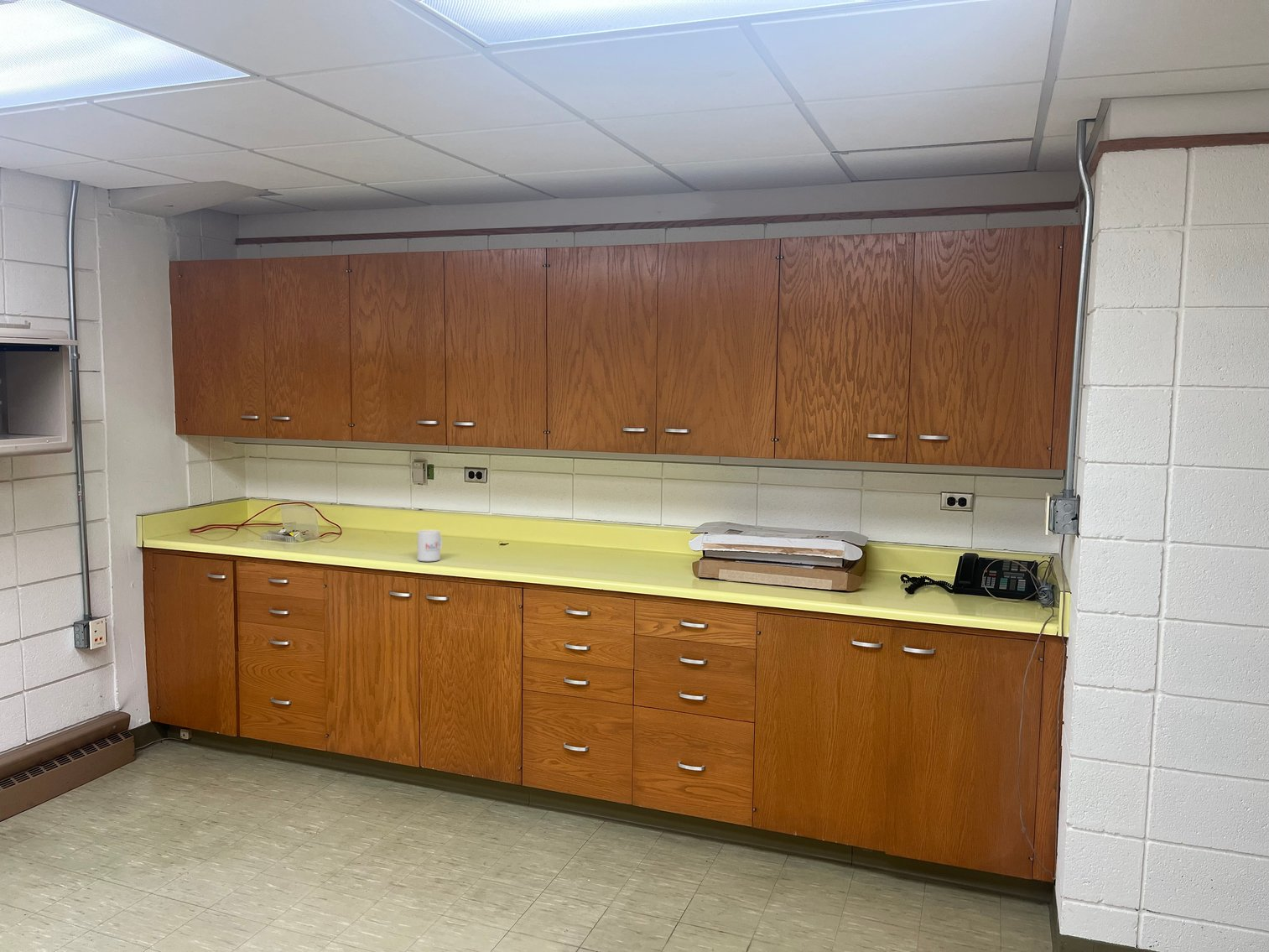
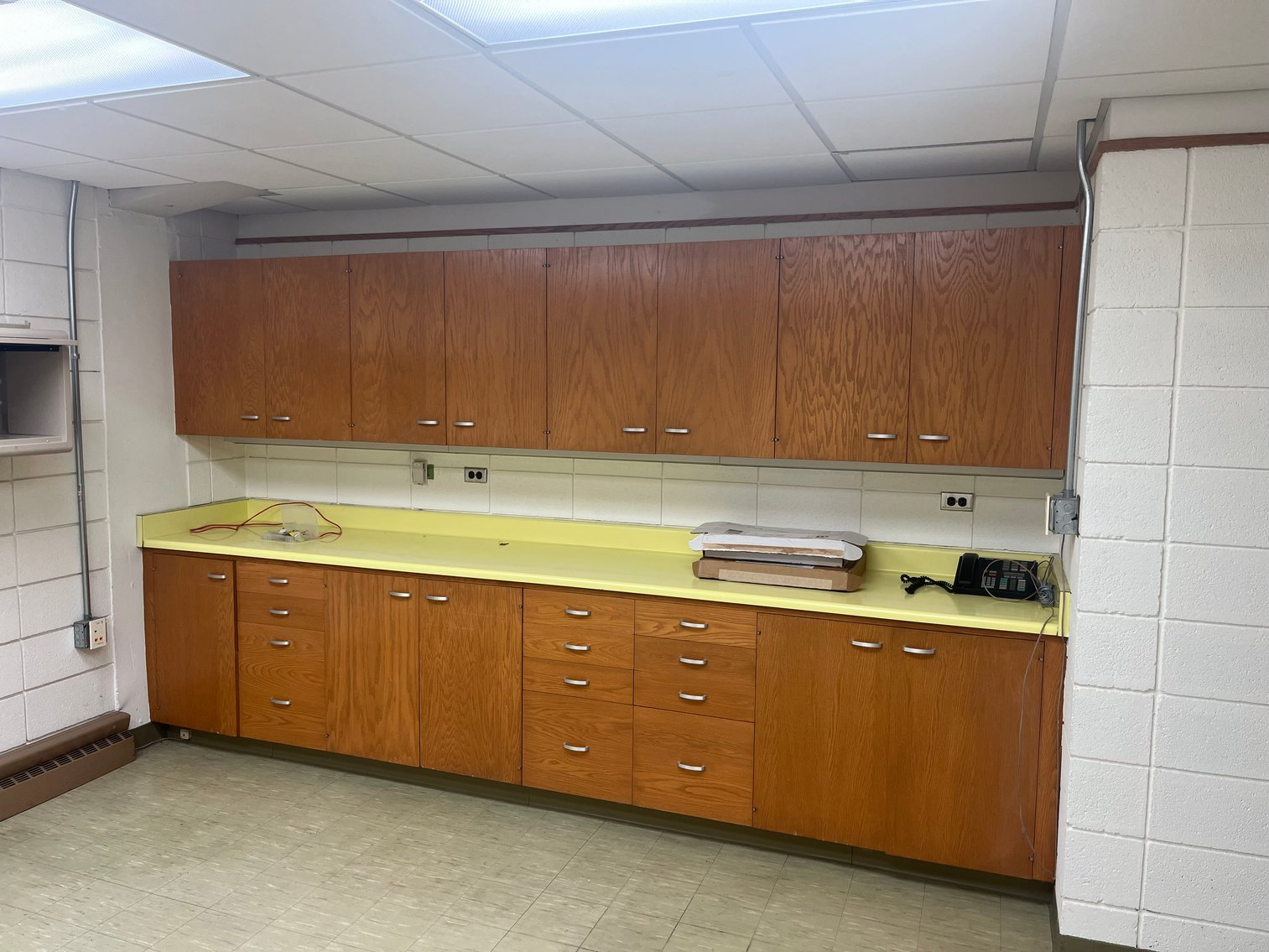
- mug (431, 544)
